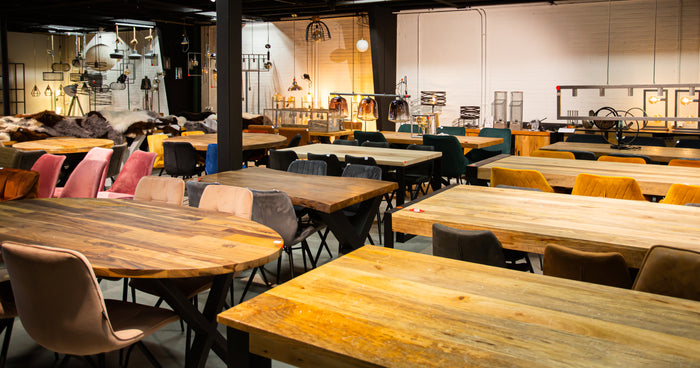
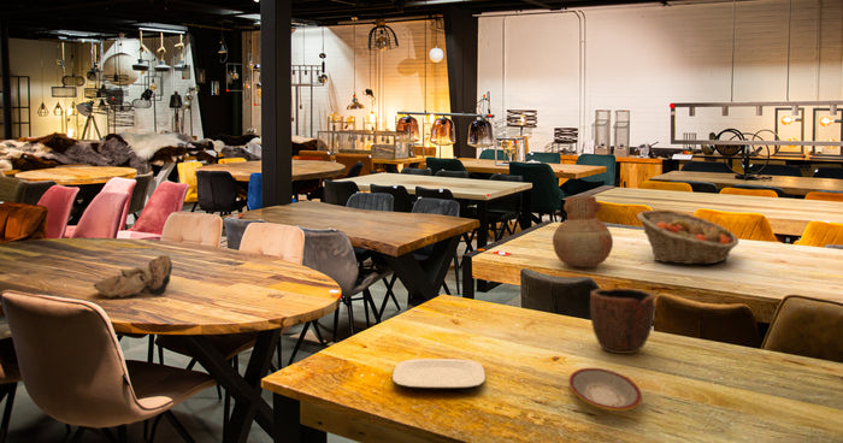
+ plate (438, 374)
+ fruit basket (686, 235)
+ bowl (621, 321)
+ animal skull (131, 273)
+ vase (583, 230)
+ plate (603, 391)
